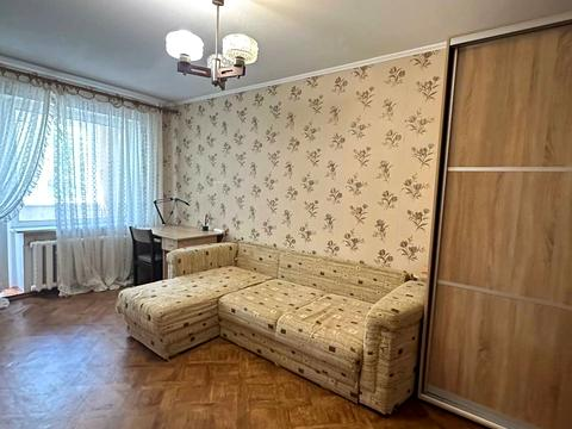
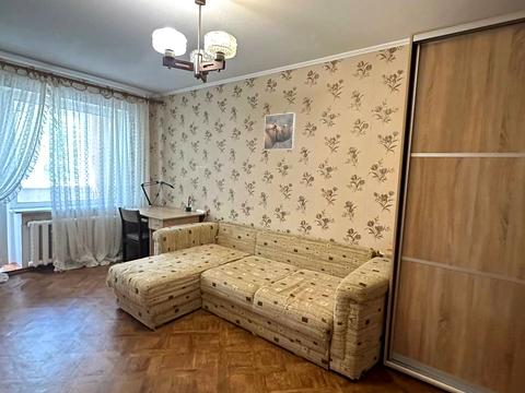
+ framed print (279, 131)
